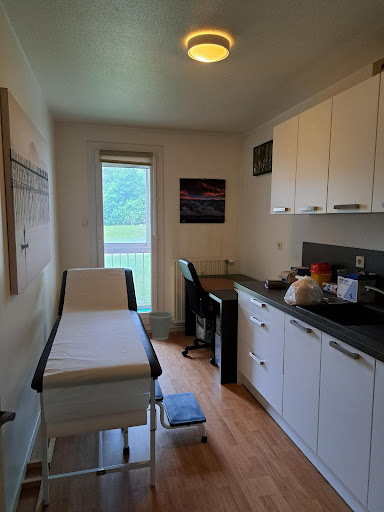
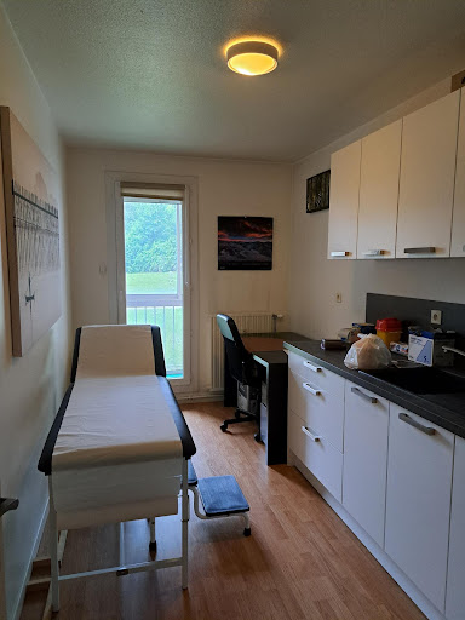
- wastebasket (160, 325)
